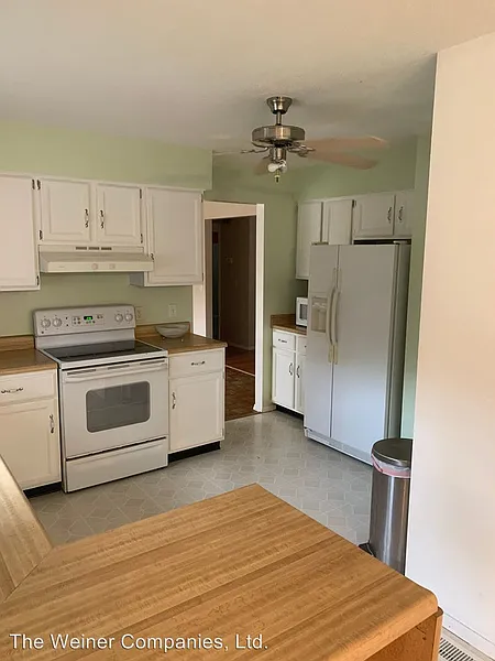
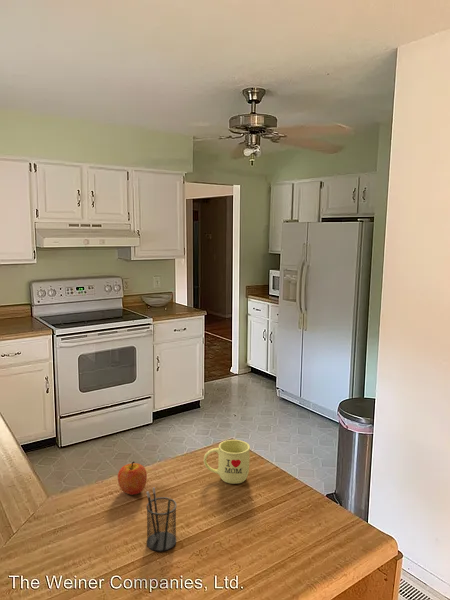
+ apple (132, 476)
+ mug (226, 462)
+ pencil holder (161, 514)
